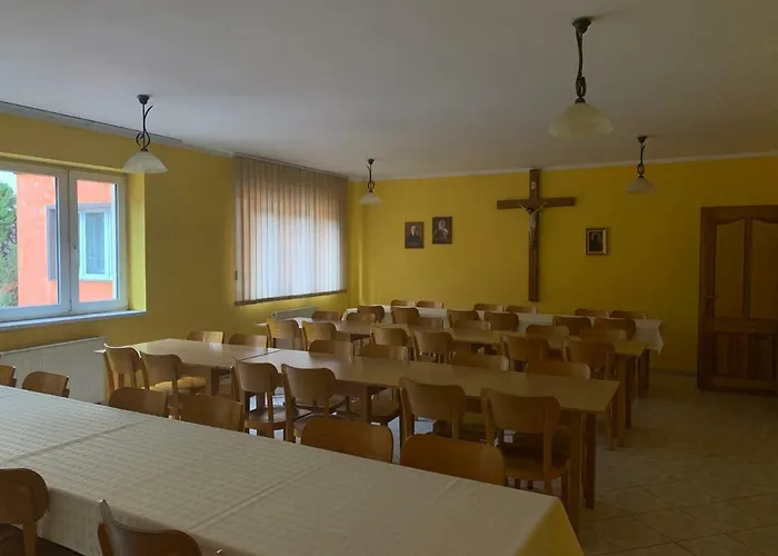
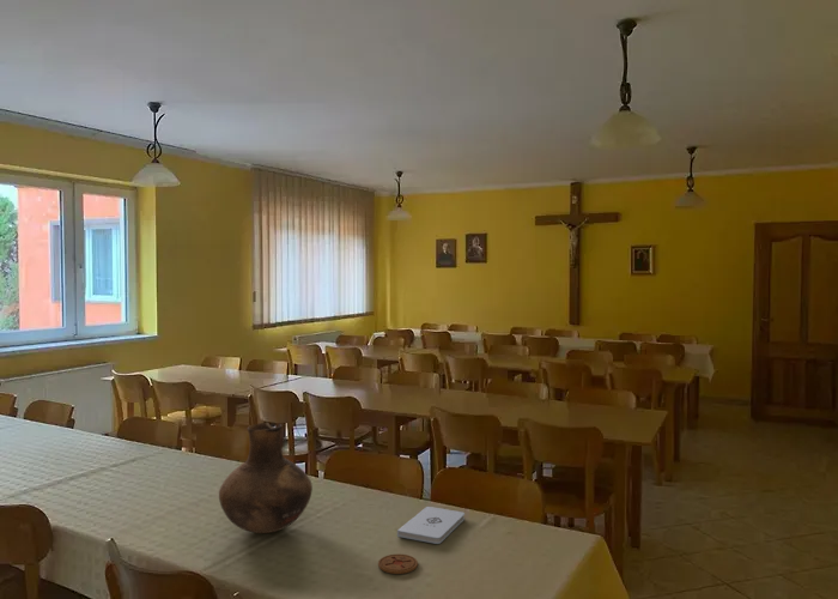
+ vase (266, 477)
+ notepad (432, 524)
+ coaster (397, 563)
